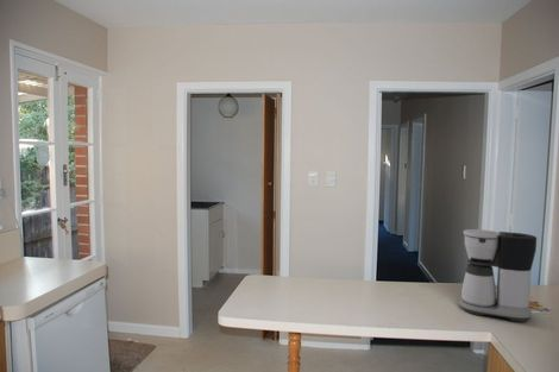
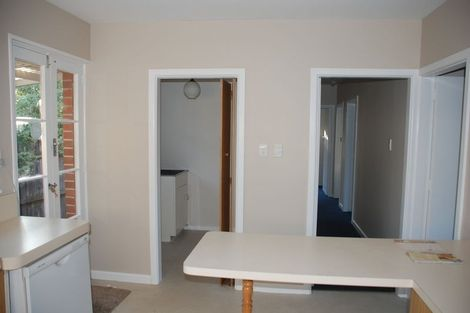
- coffee maker (498, 271)
